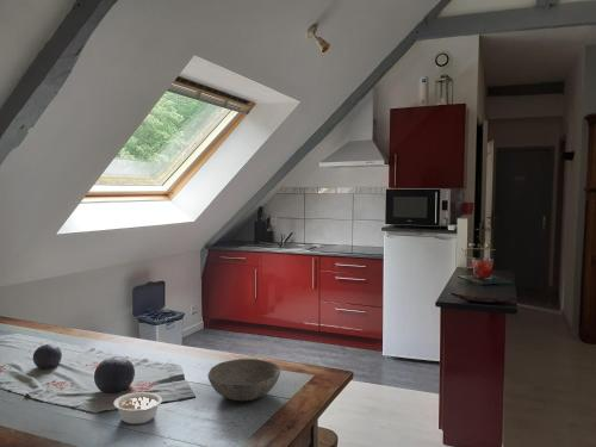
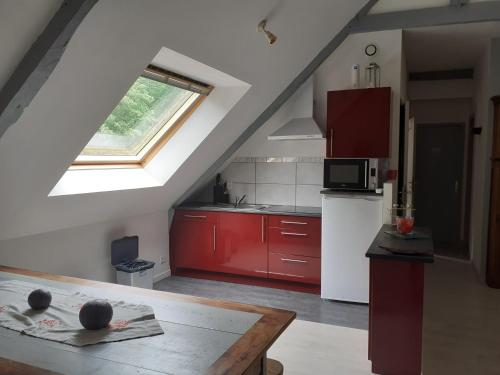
- bowl (244, 381)
- legume (139, 408)
